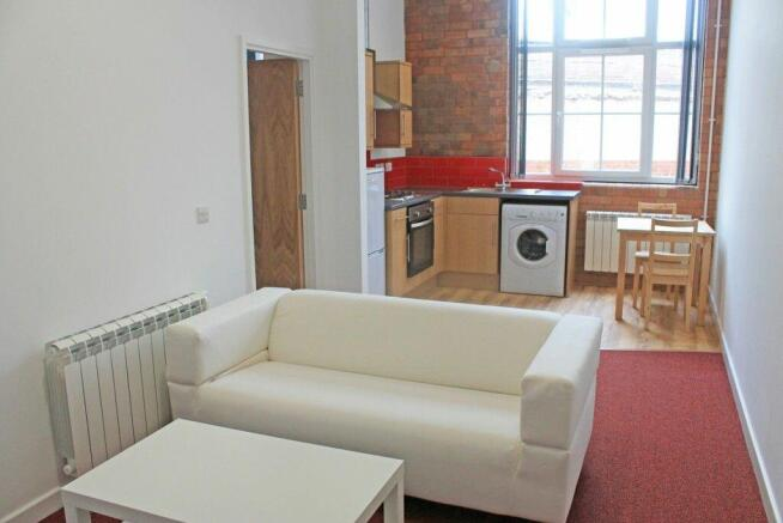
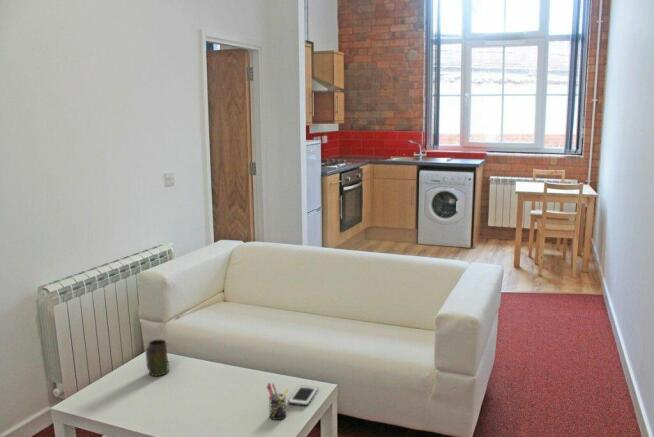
+ pen holder (276, 400)
+ mug (155, 358)
+ cell phone (303, 395)
